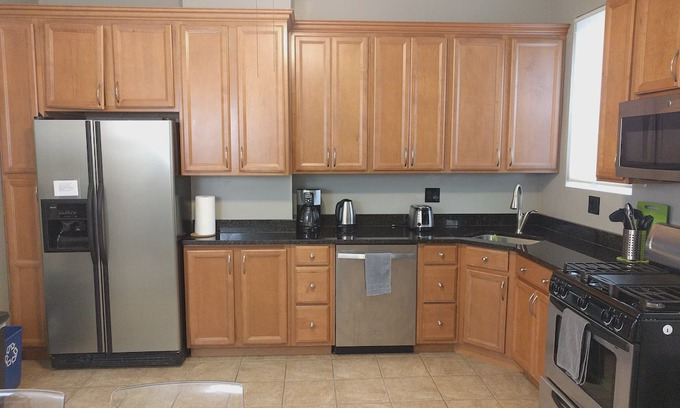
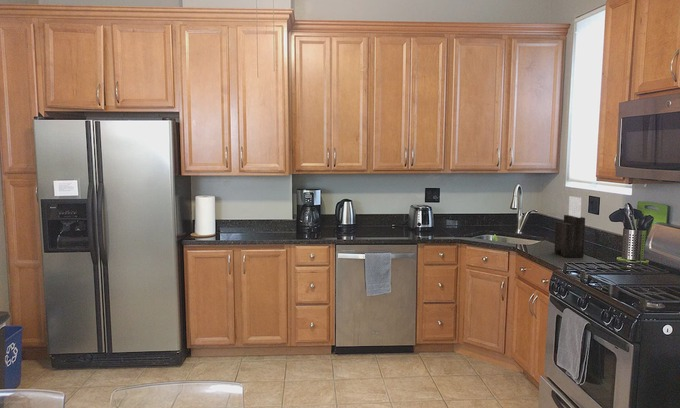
+ knife block (567, 225)
